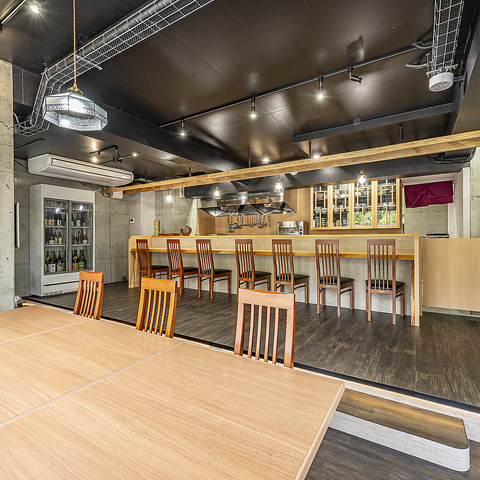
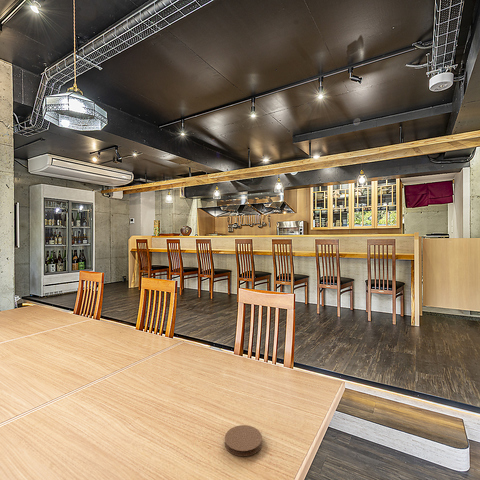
+ coaster (243, 439)
